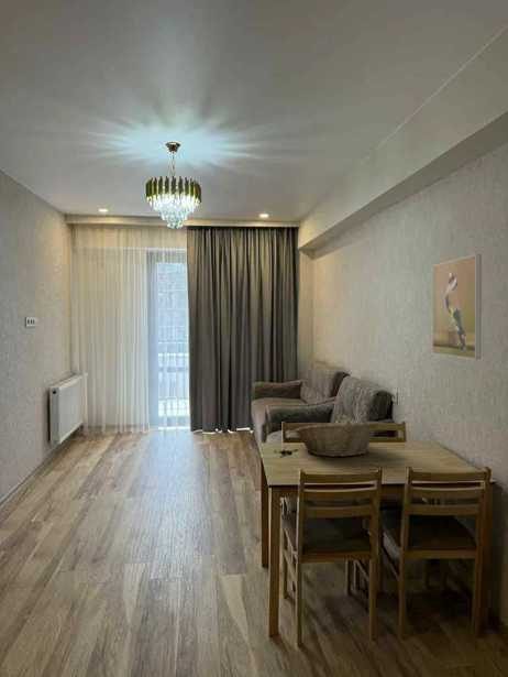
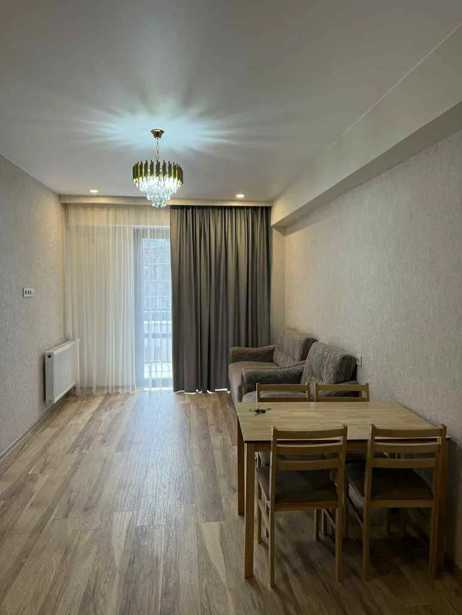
- fruit basket (336, 434)
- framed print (454, 308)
